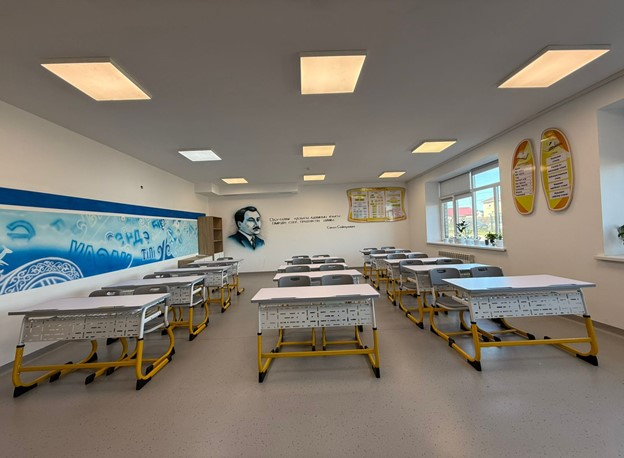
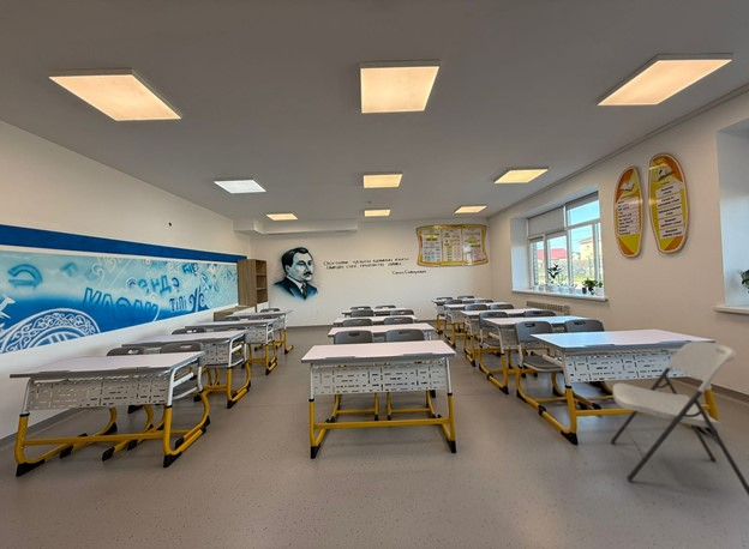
+ chair (670, 406)
